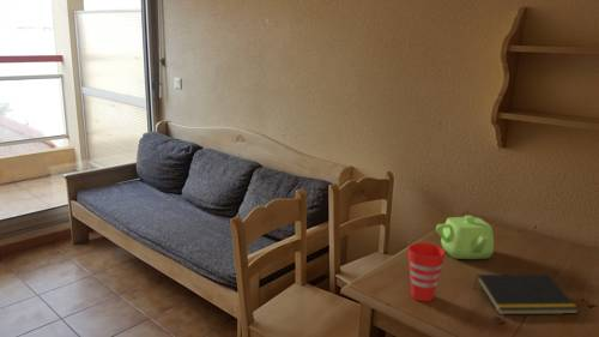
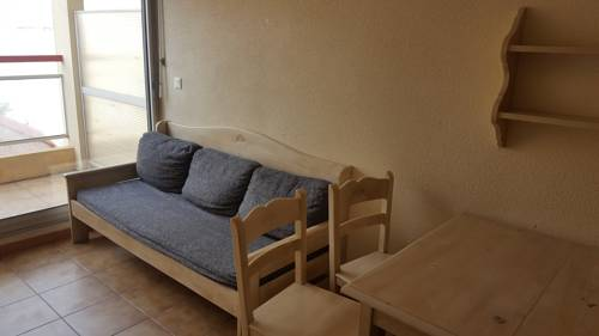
- cup (424, 272)
- teapot (465, 236)
- notepad (525, 293)
